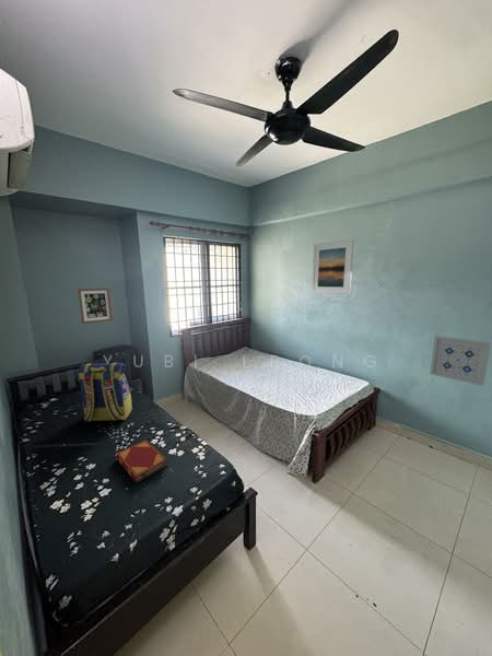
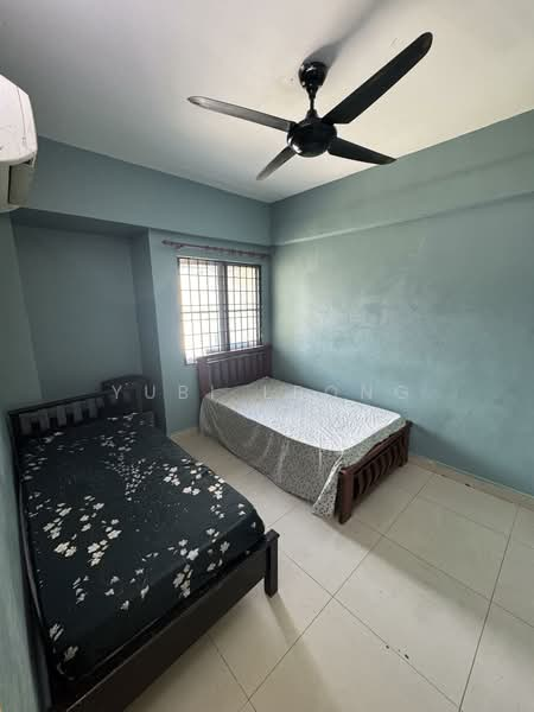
- wall art (458, 359)
- backpack (105, 390)
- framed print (331, 268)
- wall art (96, 305)
- hardback book (141, 459)
